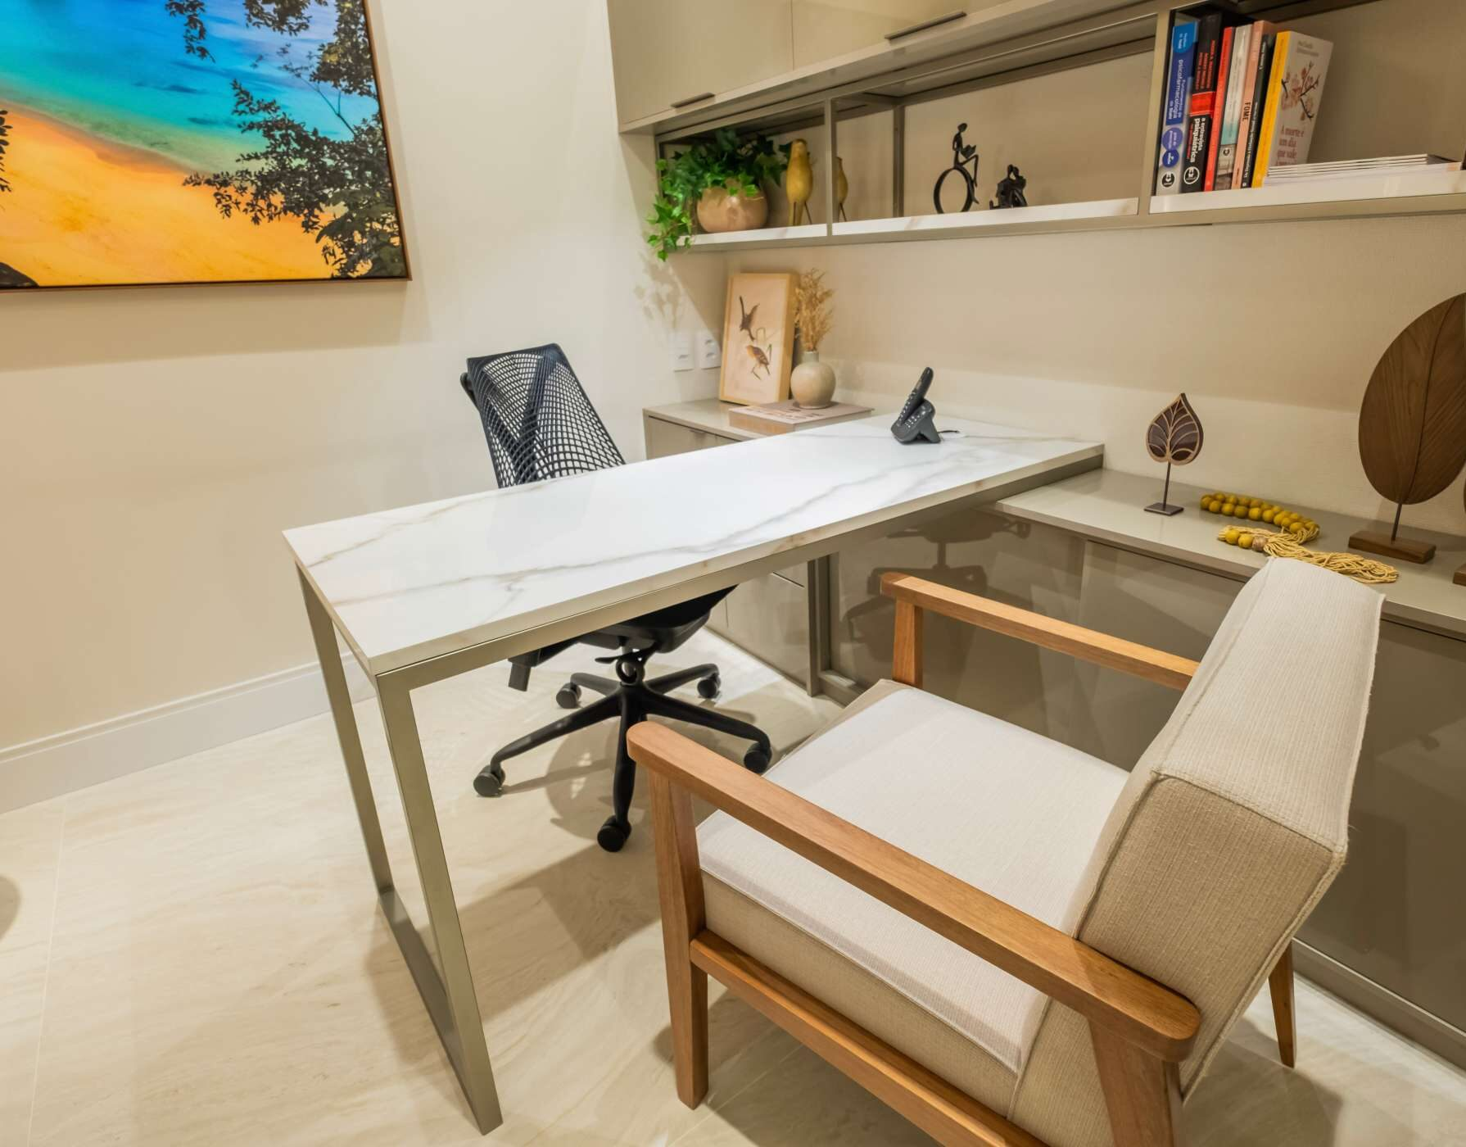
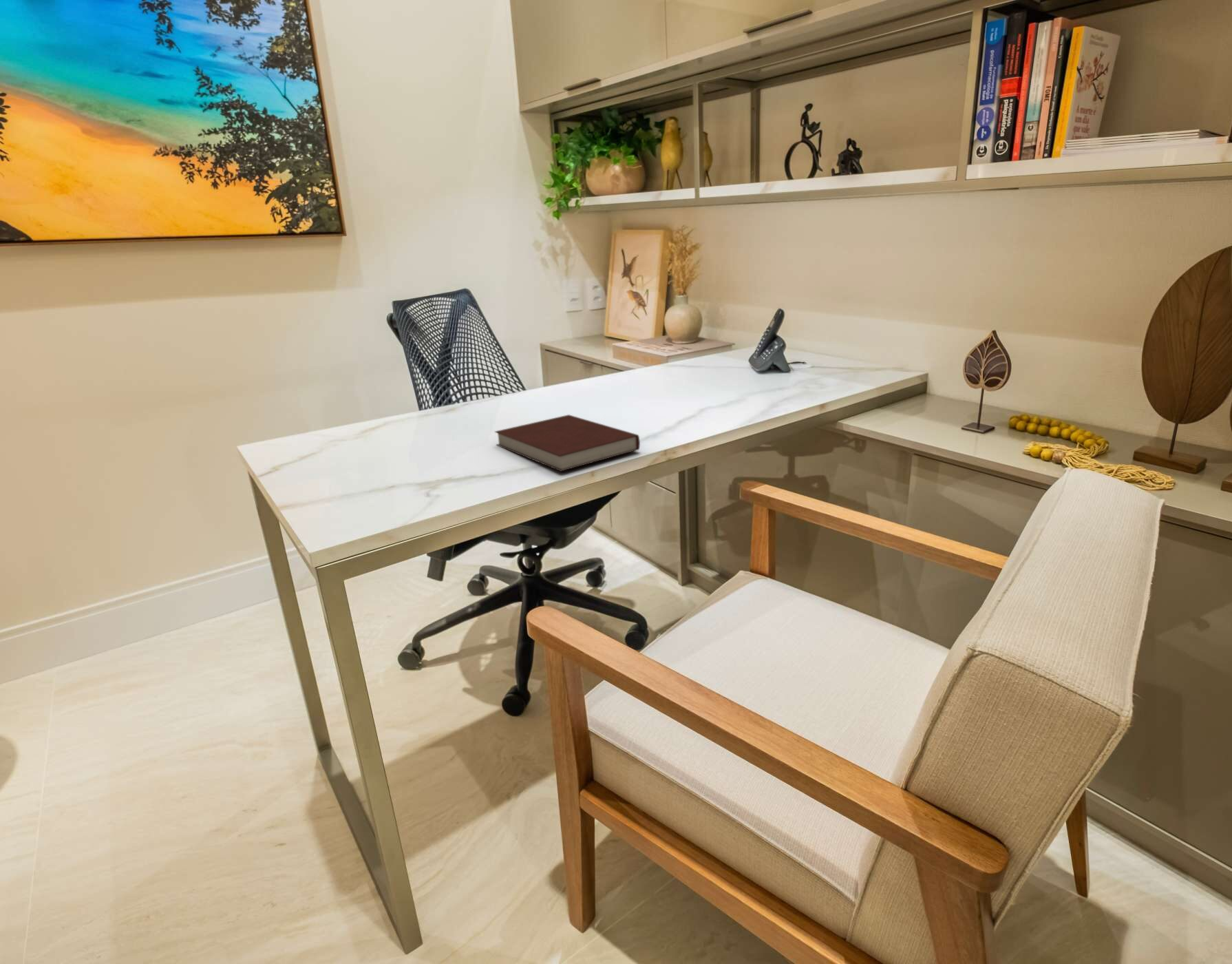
+ notebook (565, 440)
